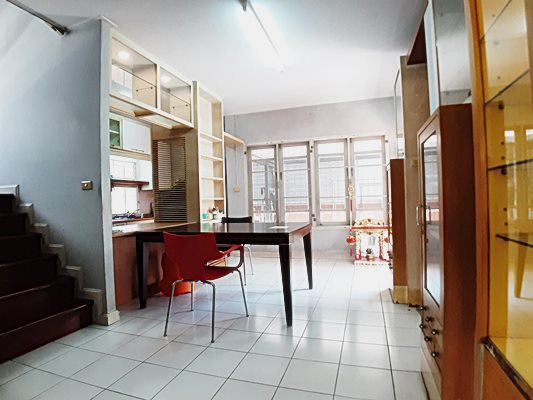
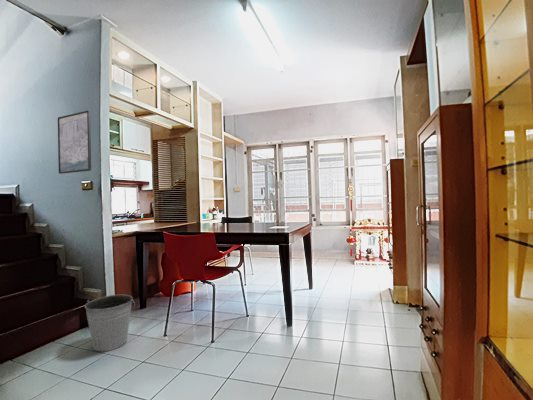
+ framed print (73, 143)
+ bucket (109, 321)
